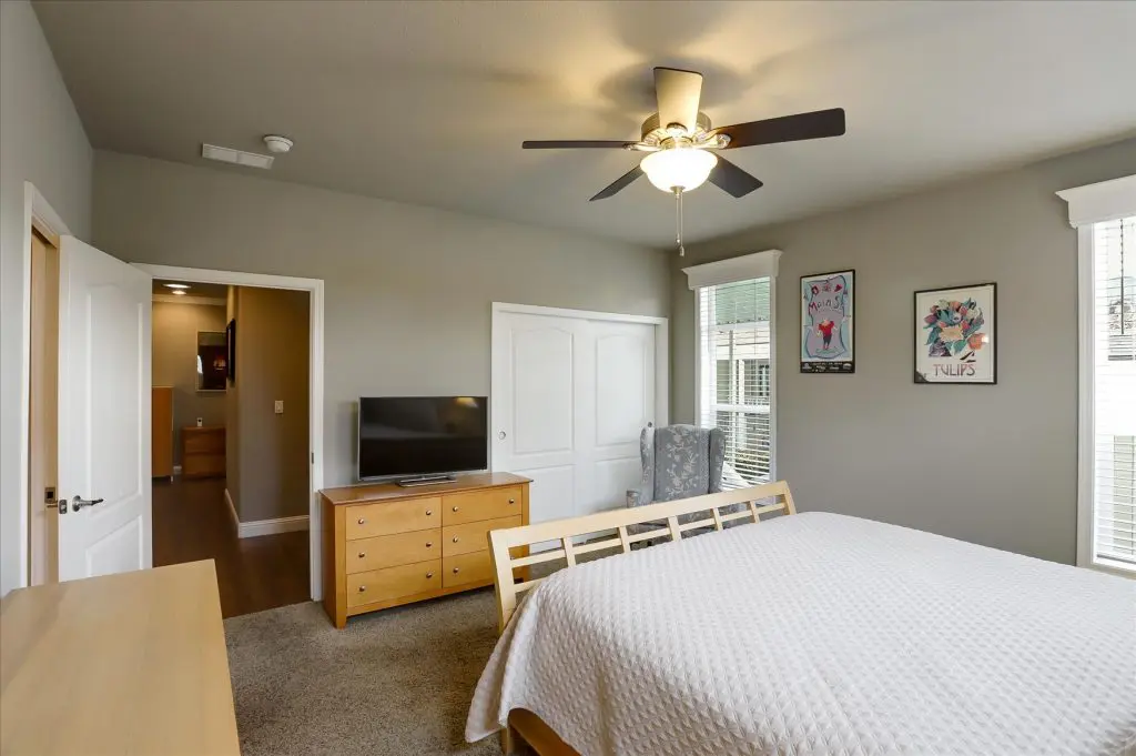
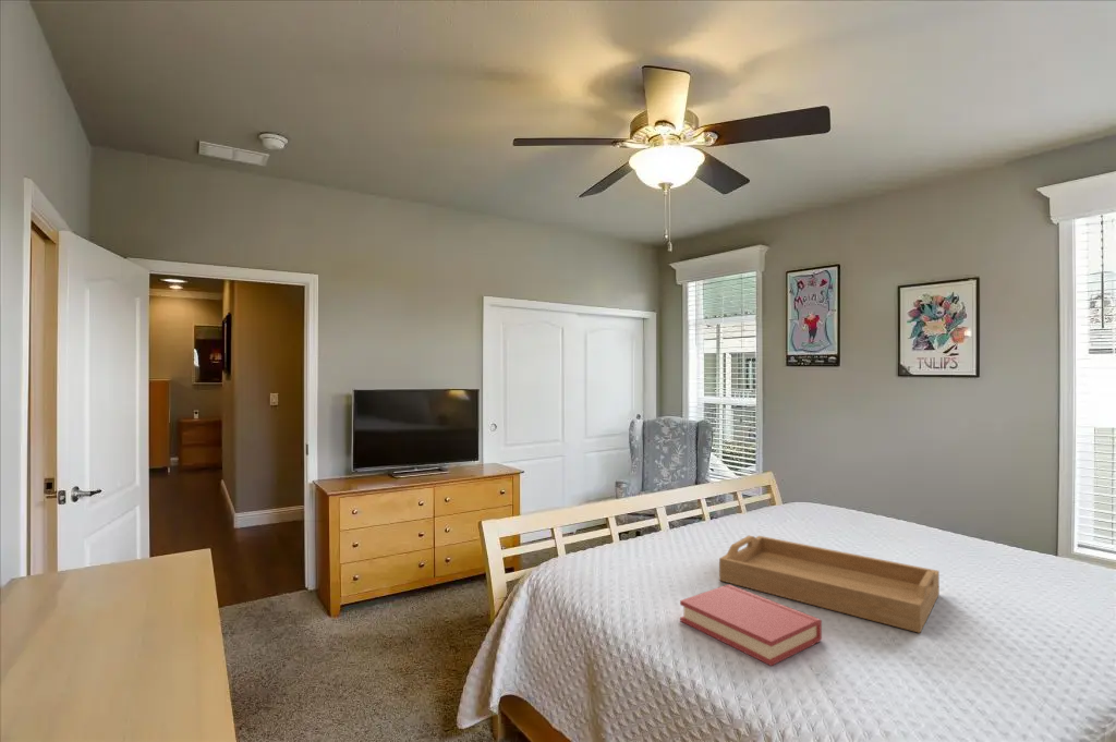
+ serving tray (825, 572)
+ hardback book (748, 619)
